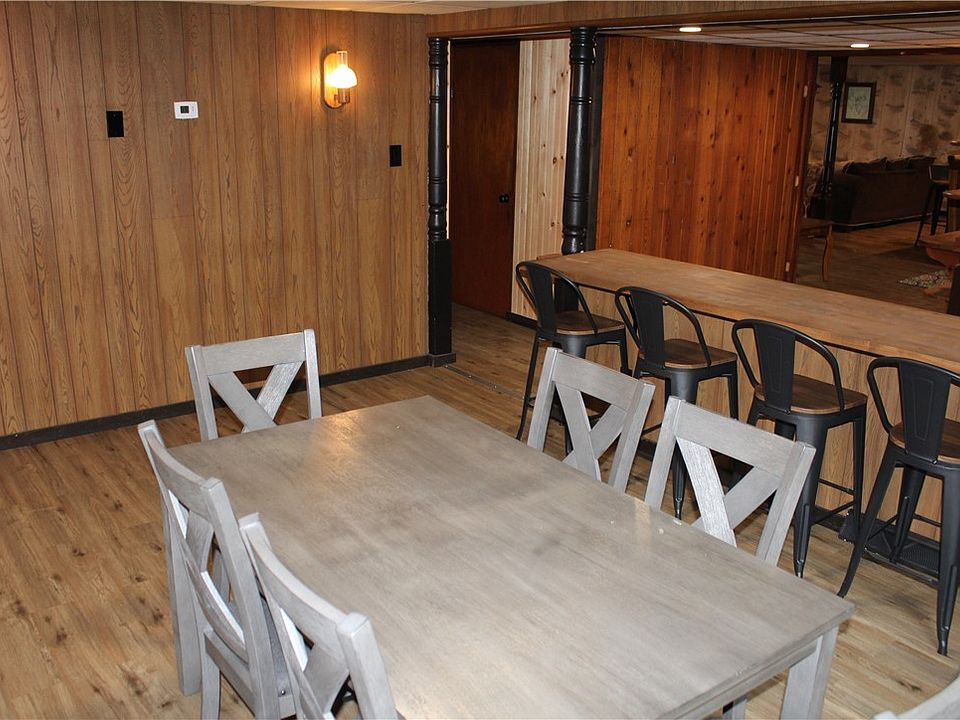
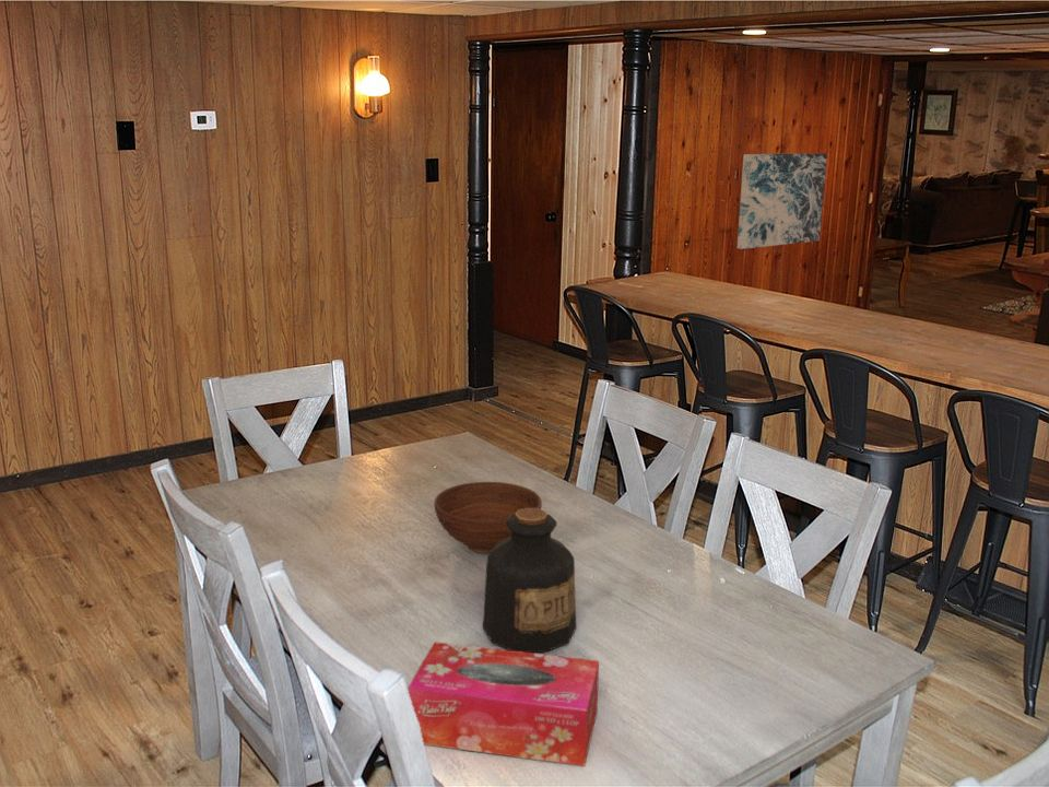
+ tissue box (505, 701)
+ wall art (782, 199)
+ bowl (487, 522)
+ bottle (530, 573)
